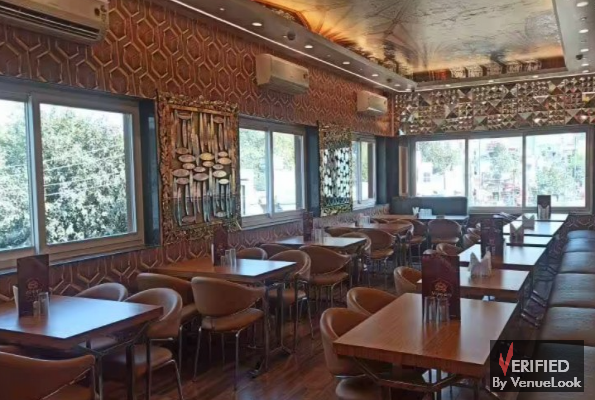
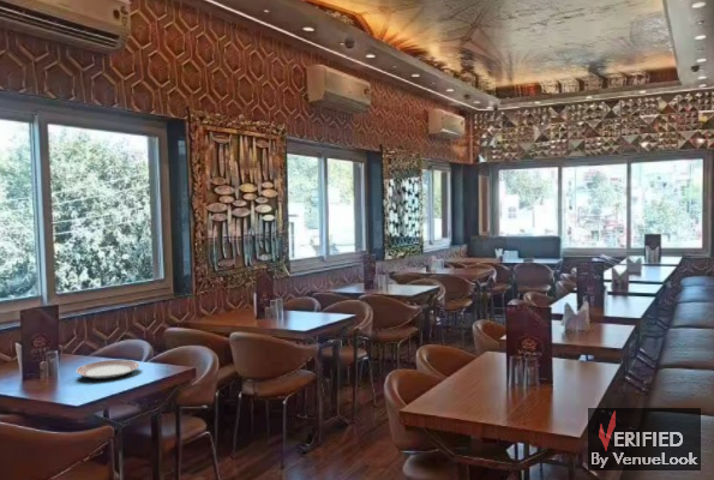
+ dinner plate (108, 370)
